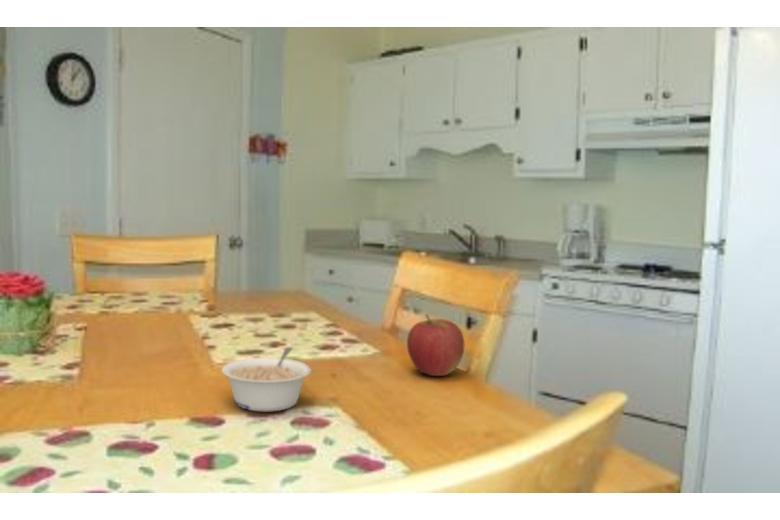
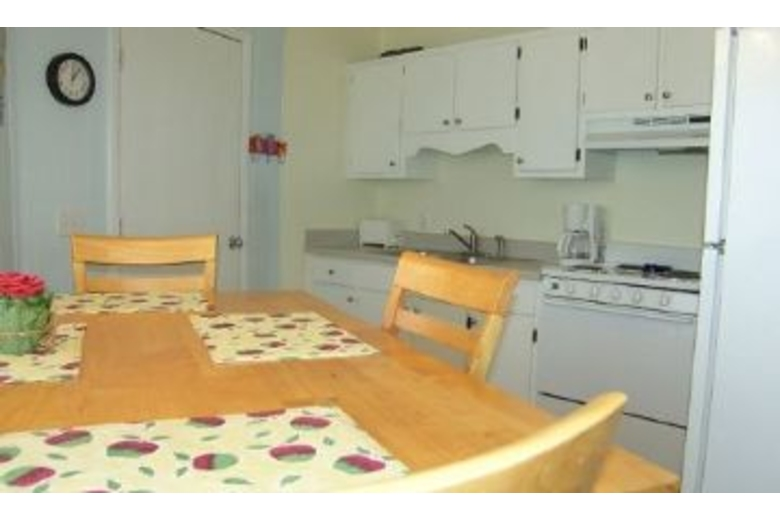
- legume (265, 380)
- apple (435, 343)
